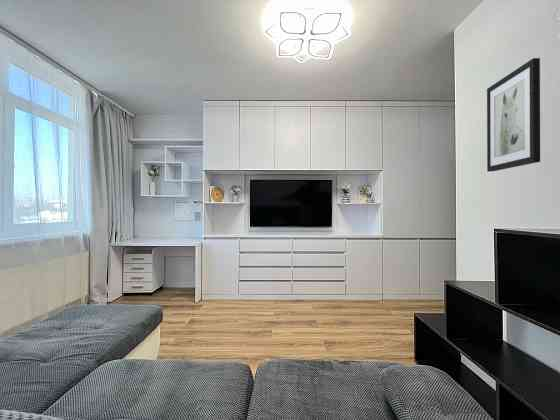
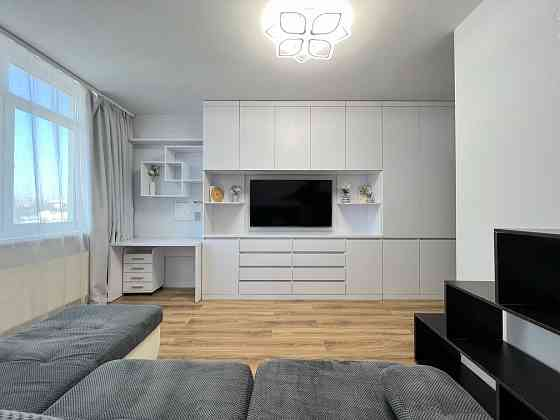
- wall art (510, 121)
